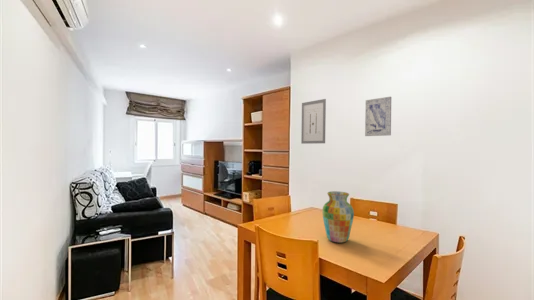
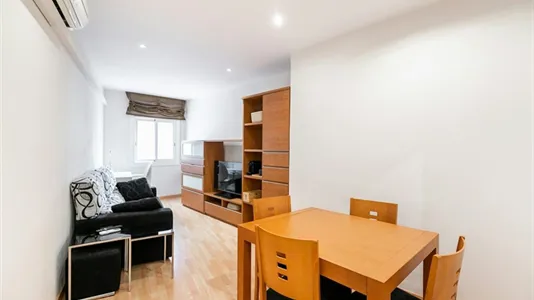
- wall art (313, 122)
- vase (337, 216)
- wall art (377, 117)
